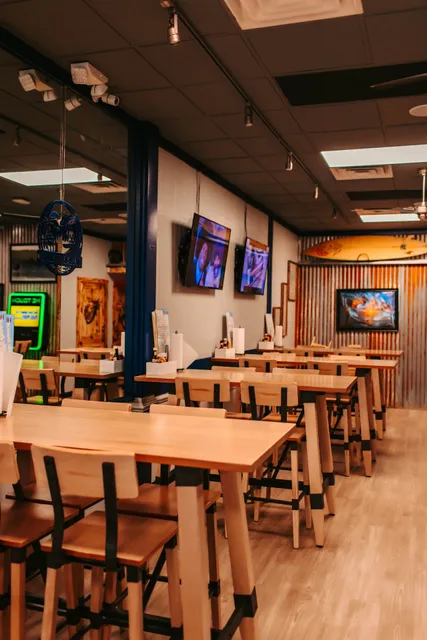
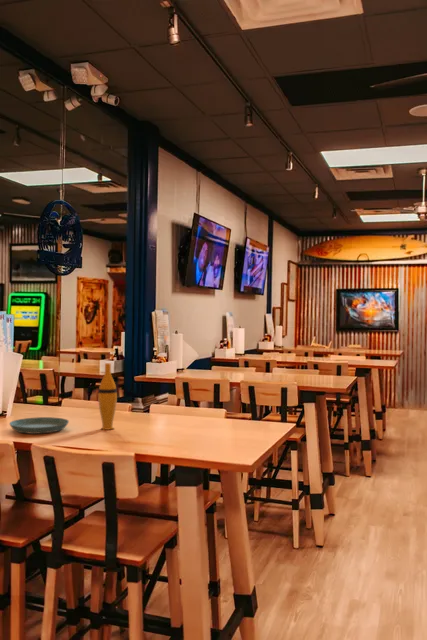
+ saucer (39, 425)
+ vase (107, 395)
